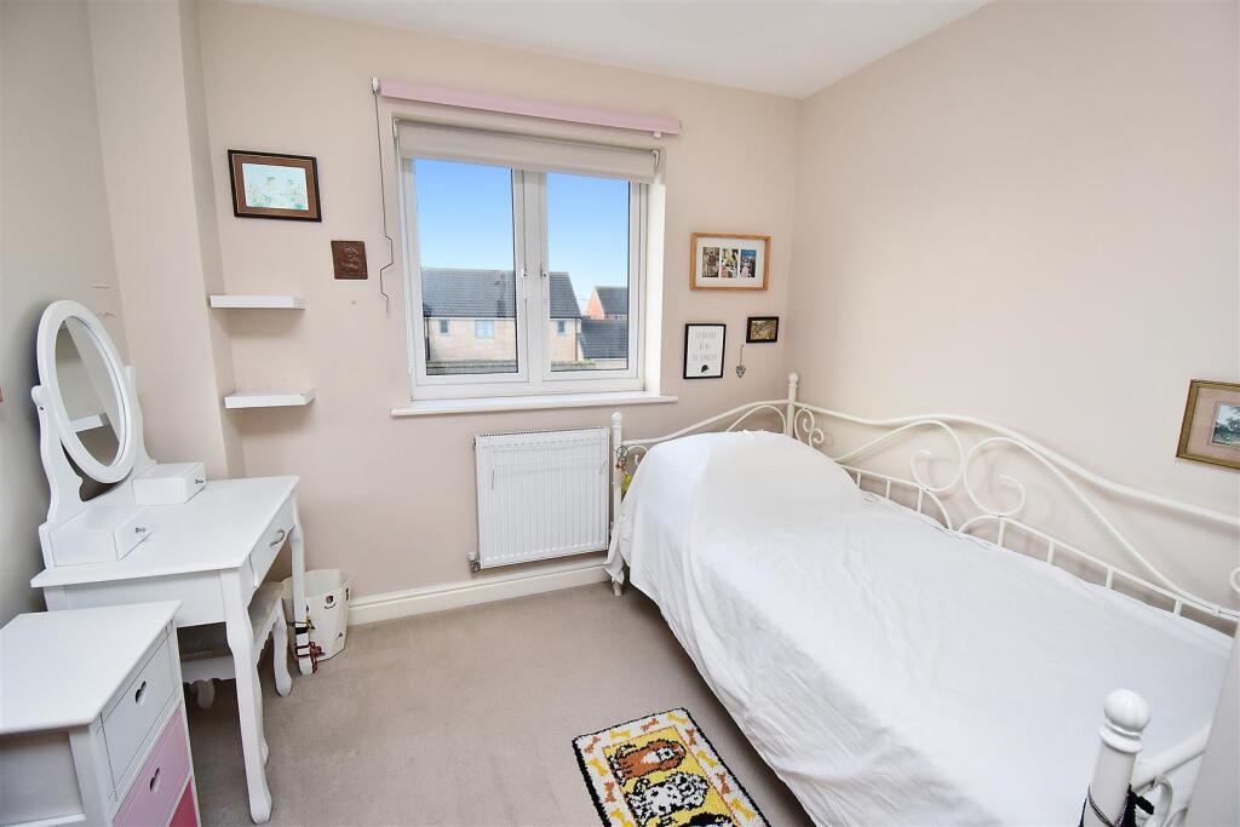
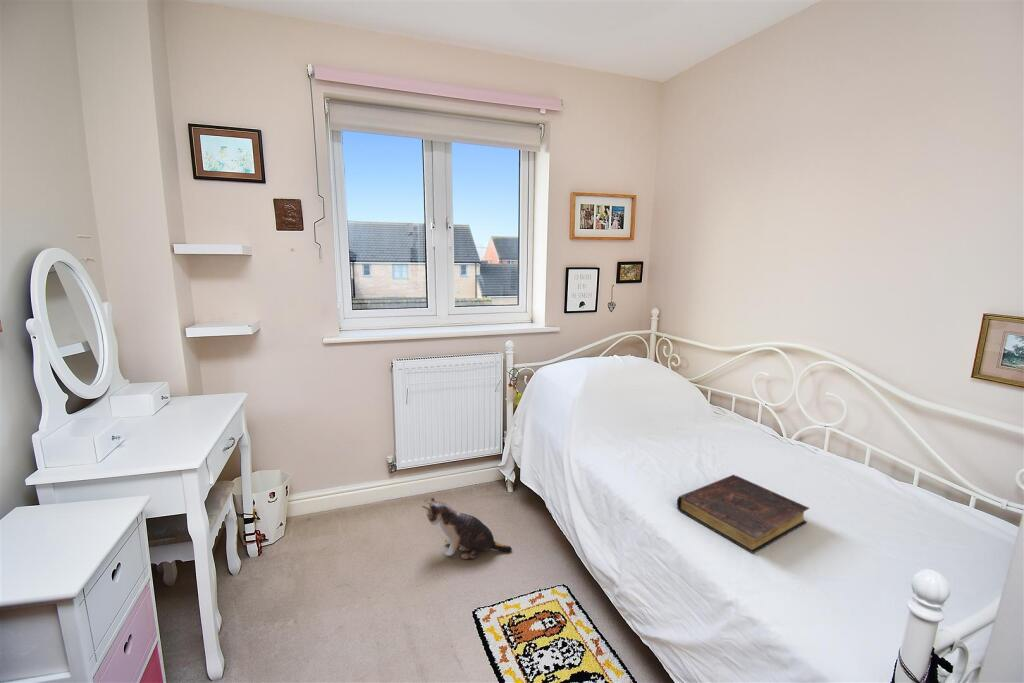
+ book (741, 508)
+ plush toy (467, 527)
